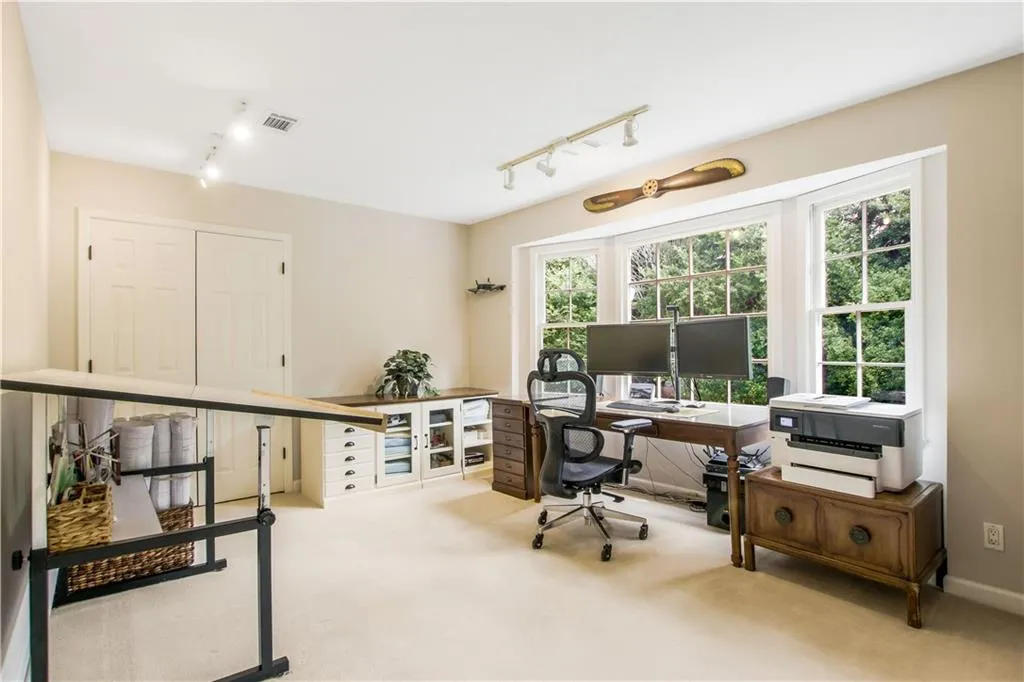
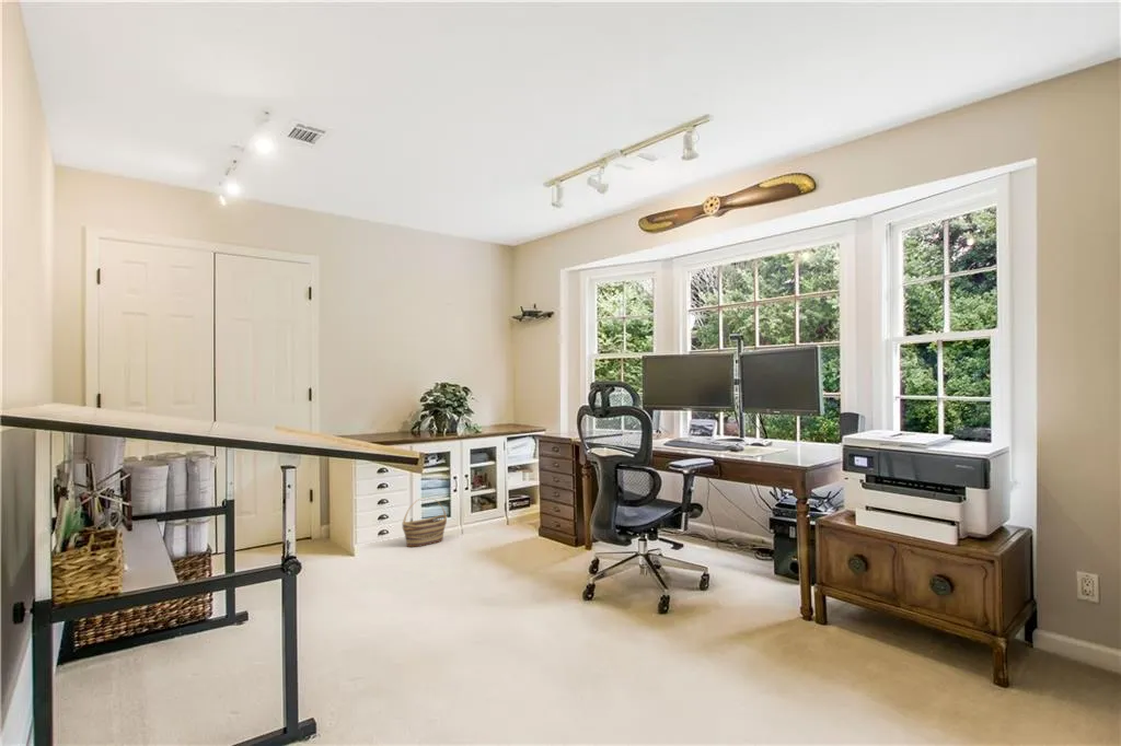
+ basket (425, 520)
